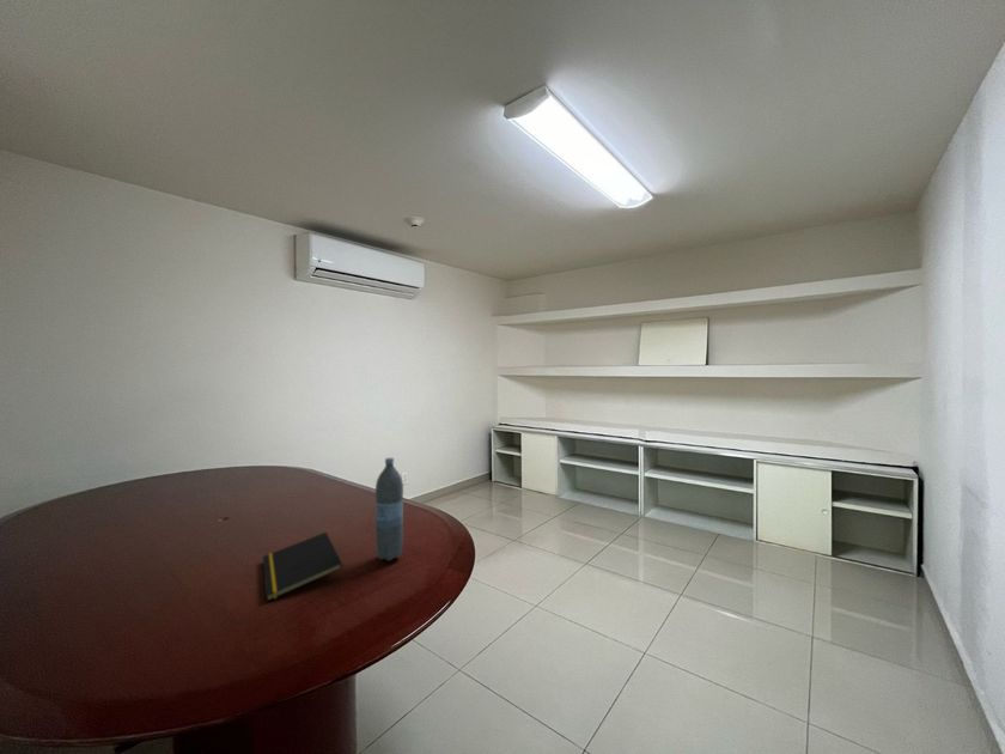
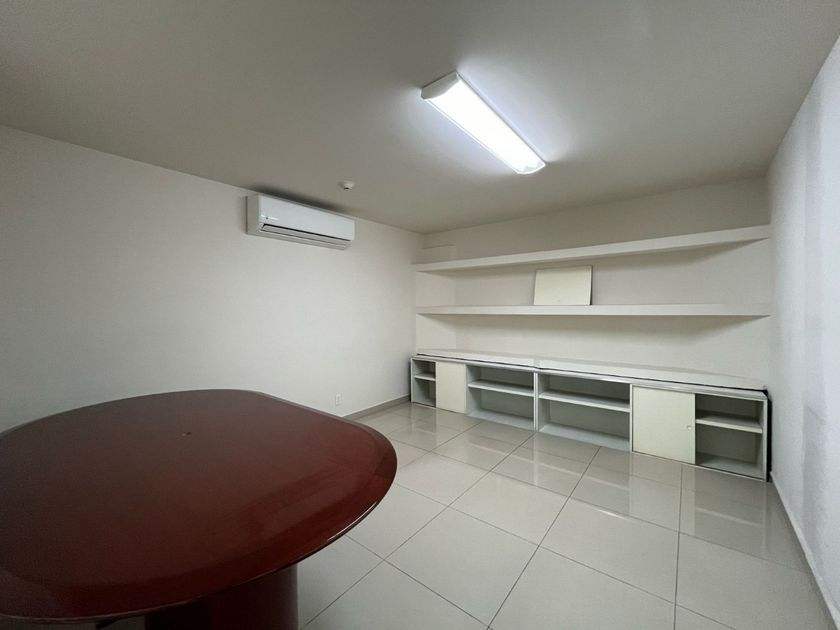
- water bottle (389, 507)
- notepad (300, 561)
